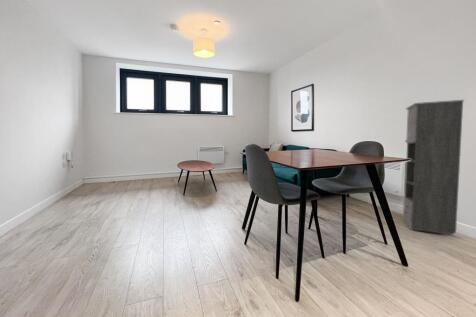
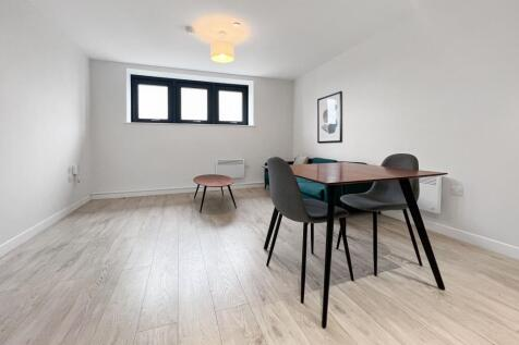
- storage cabinet (429, 167)
